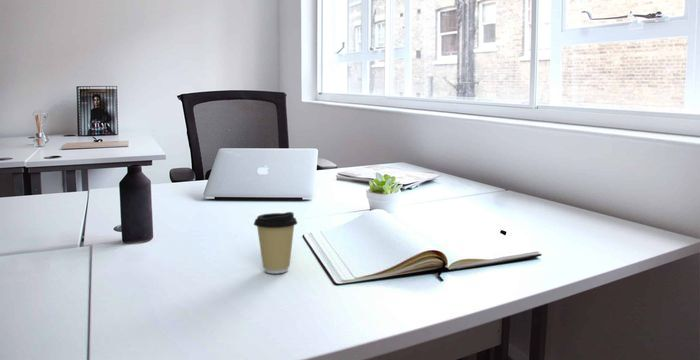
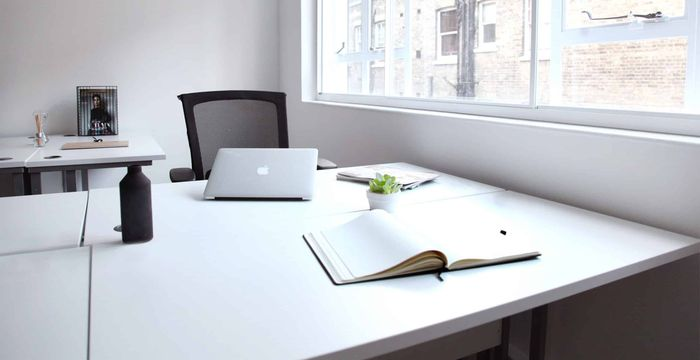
- coffee cup (276, 242)
